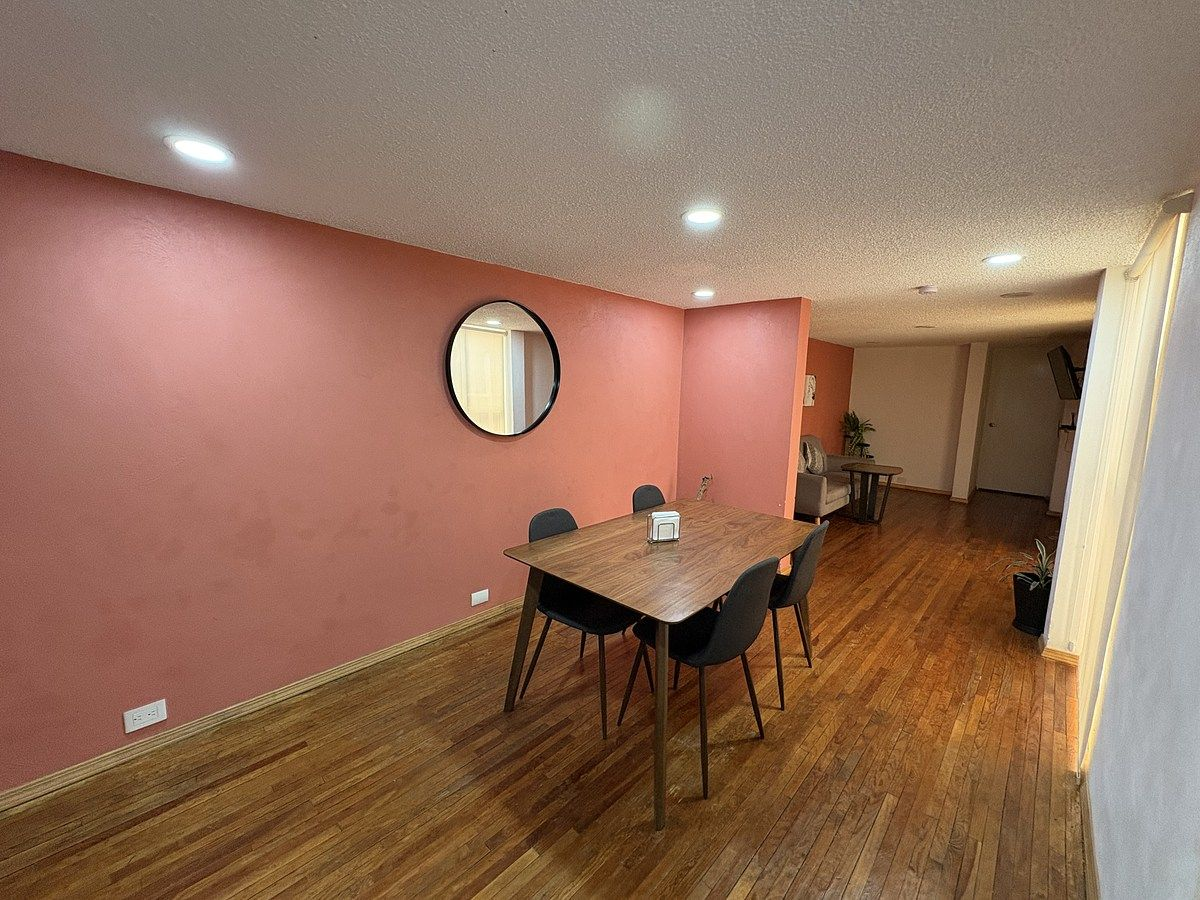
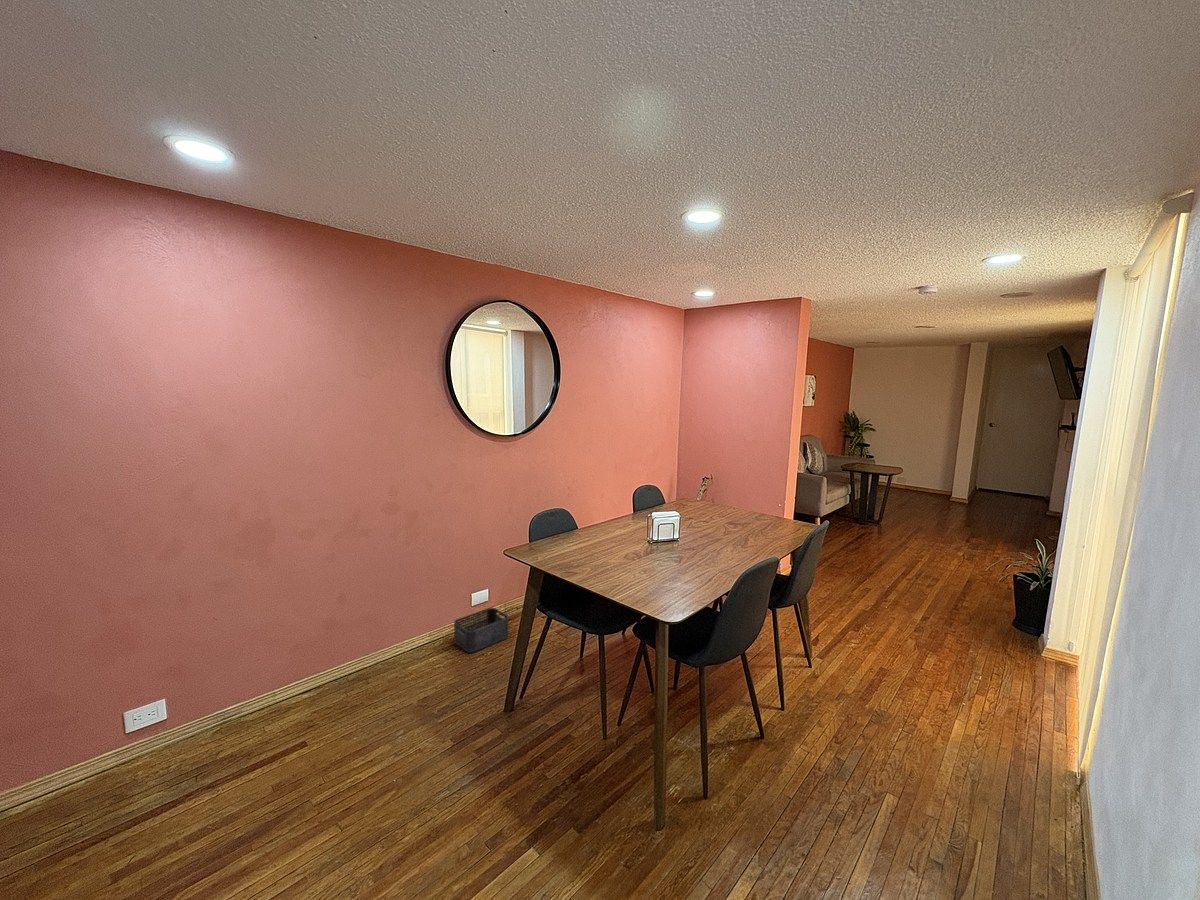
+ storage bin (481, 629)
